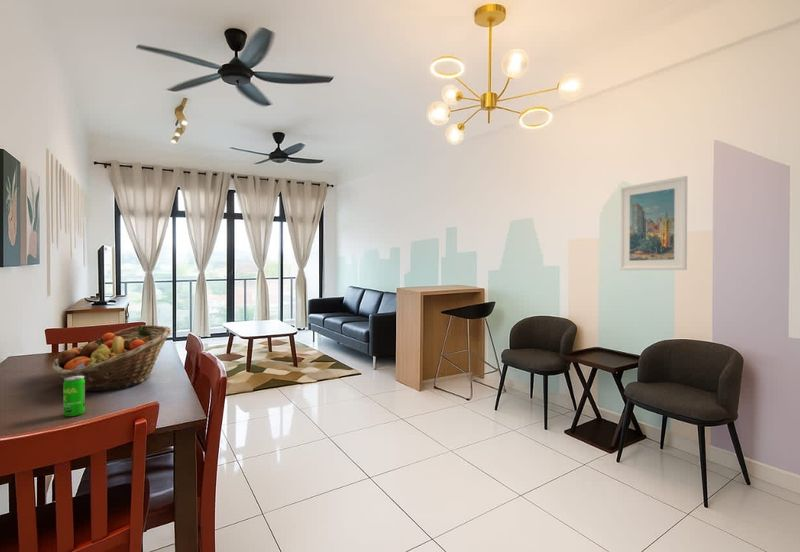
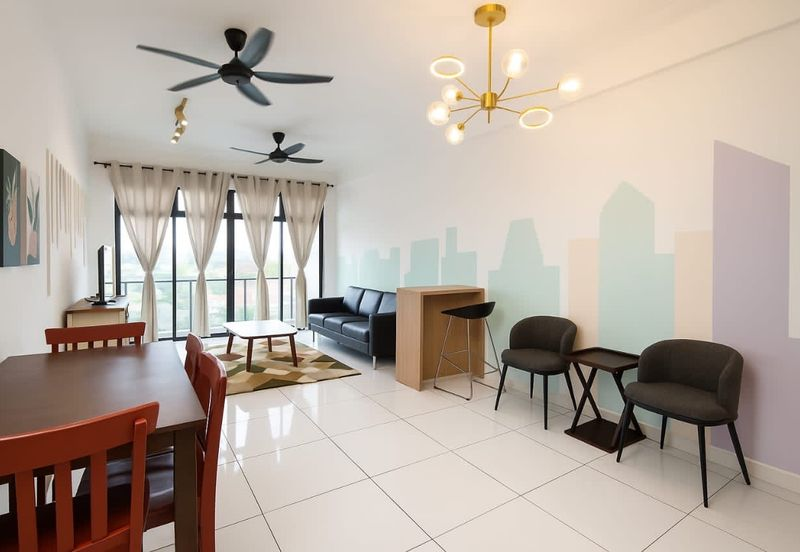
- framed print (651, 226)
- beverage can (74, 395)
- fruit basket (115, 355)
